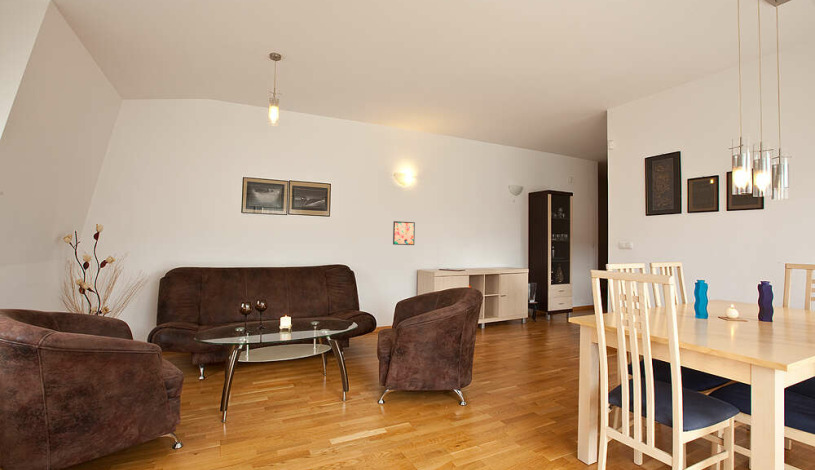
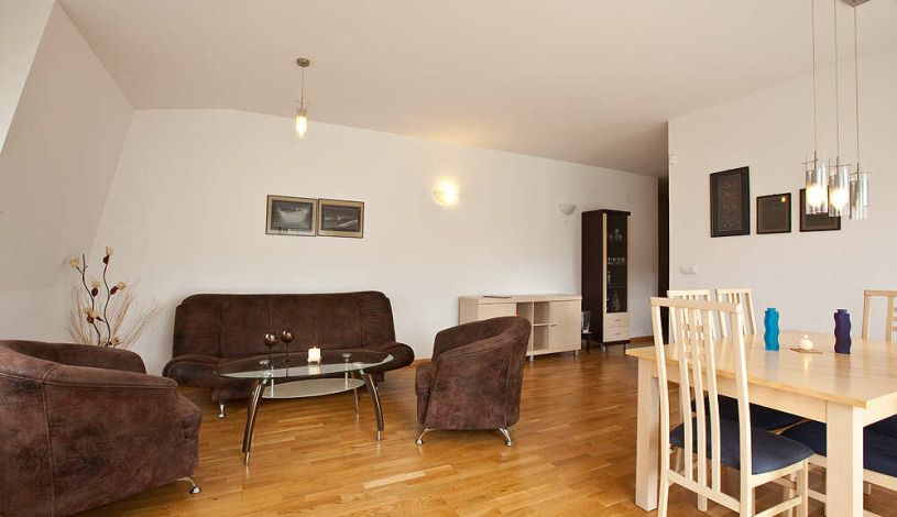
- wall art (404, 233)
